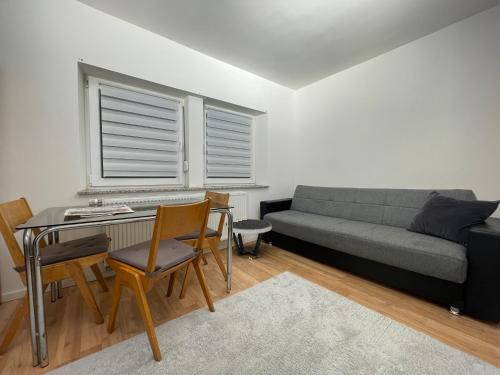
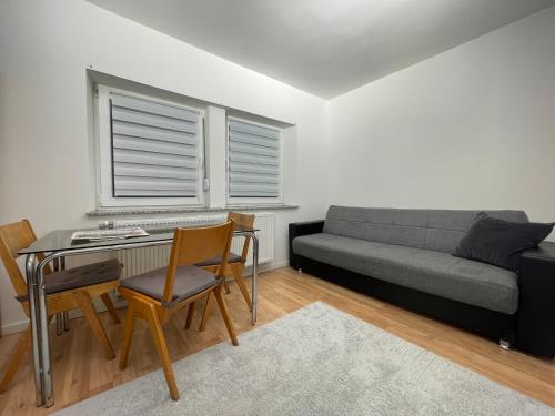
- side table (248, 233)
